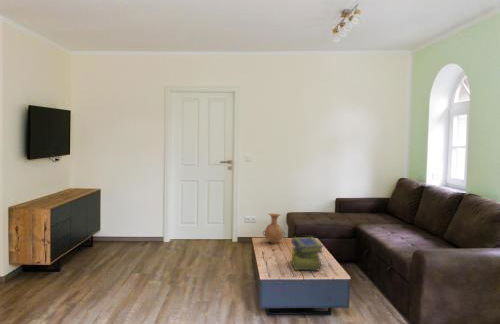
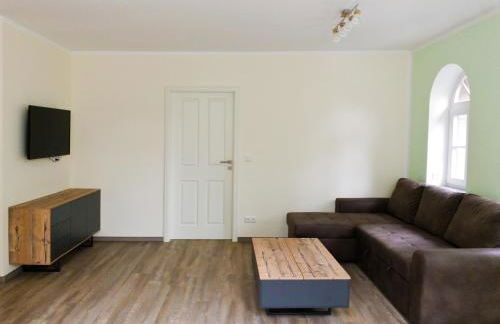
- stack of books (306, 252)
- vase (273, 228)
